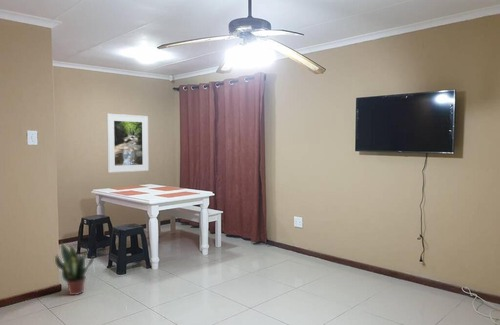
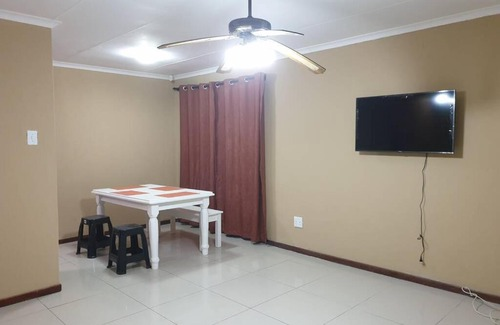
- potted plant (77, 267)
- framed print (128, 143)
